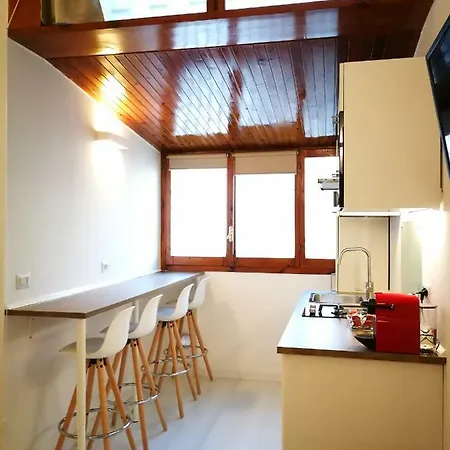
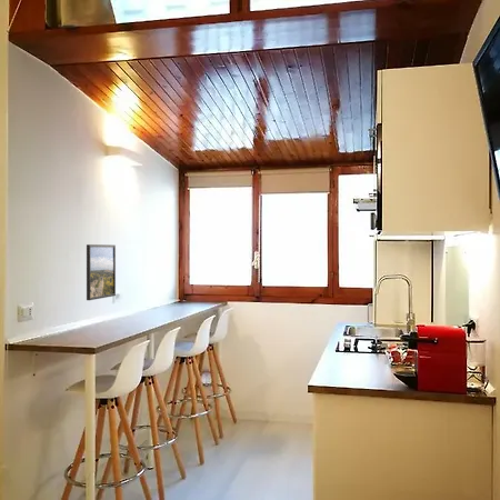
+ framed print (101, 271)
